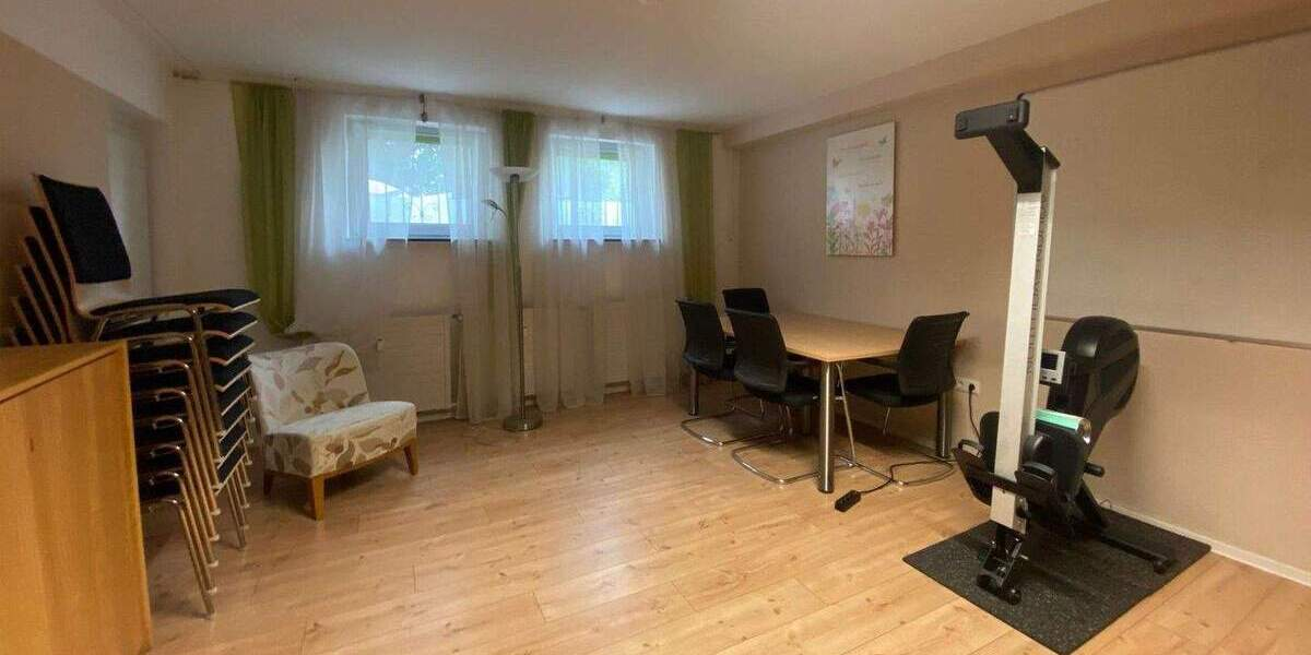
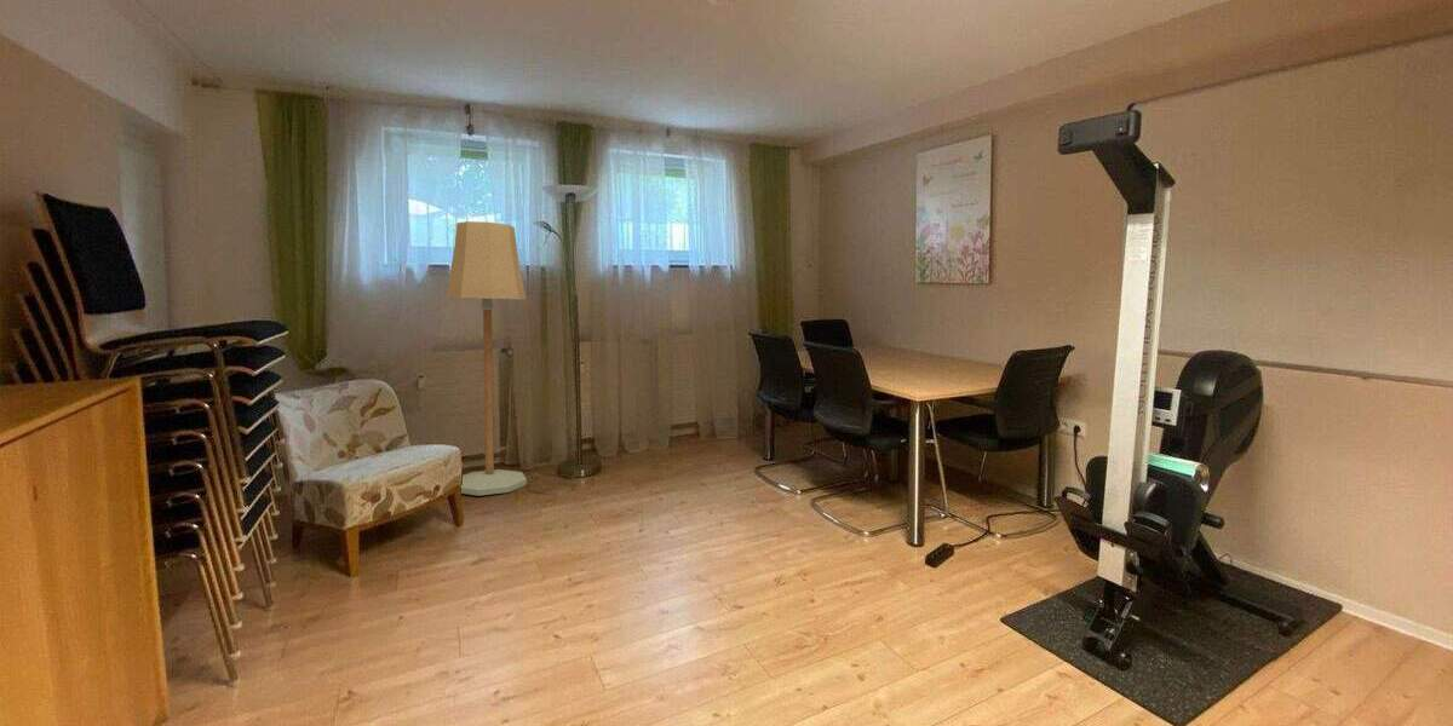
+ floor lamp (488, 357)
